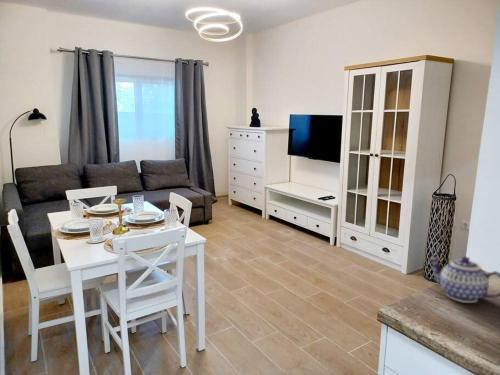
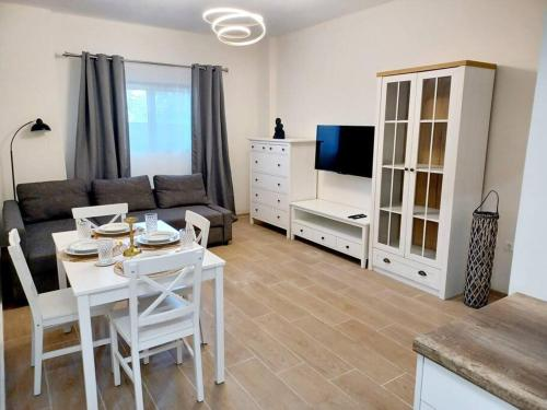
- teapot (463, 277)
